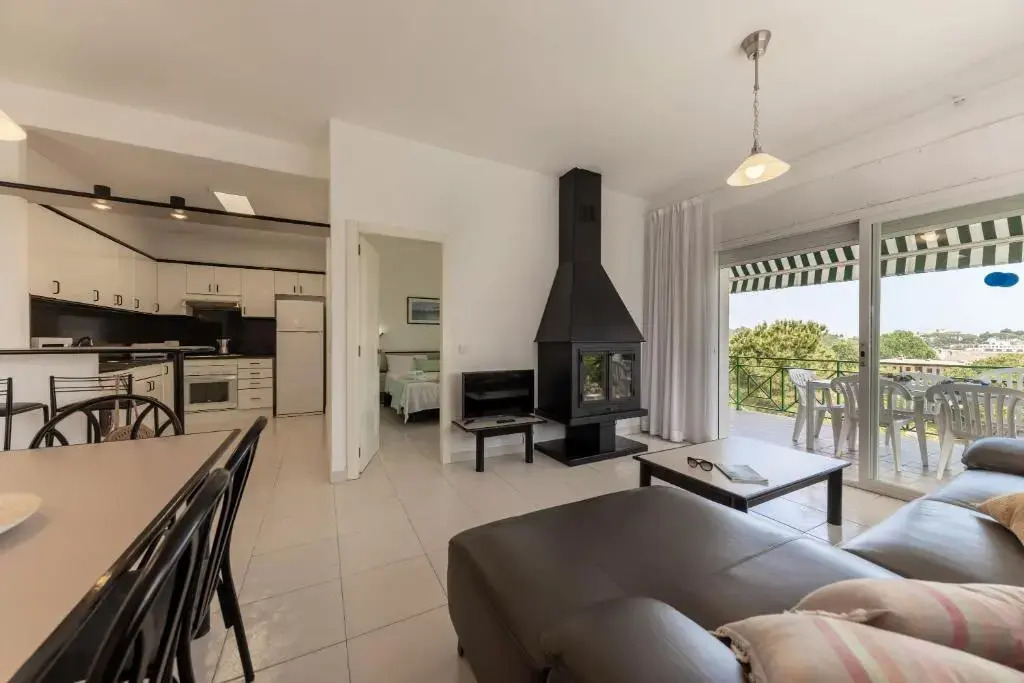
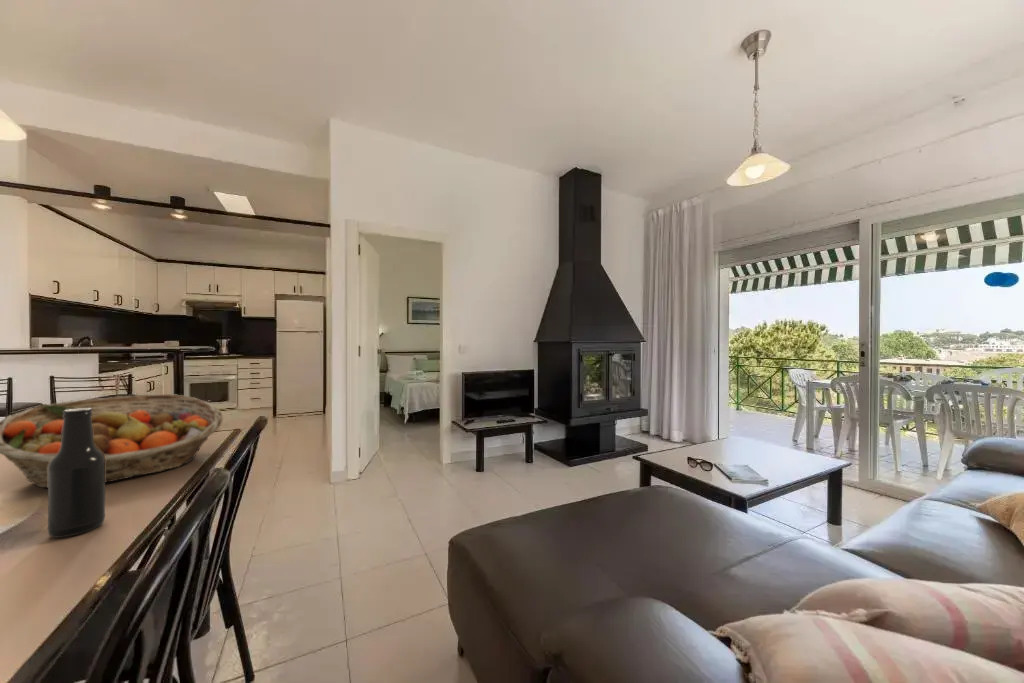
+ fruit basket (122, 434)
+ beer bottle (77, 469)
